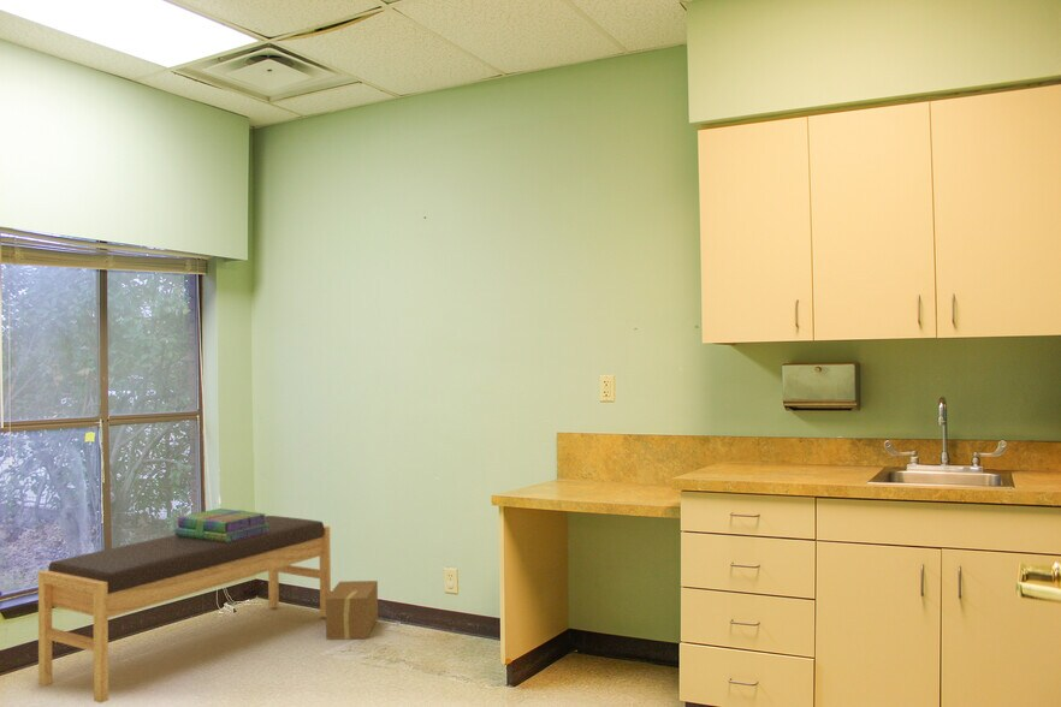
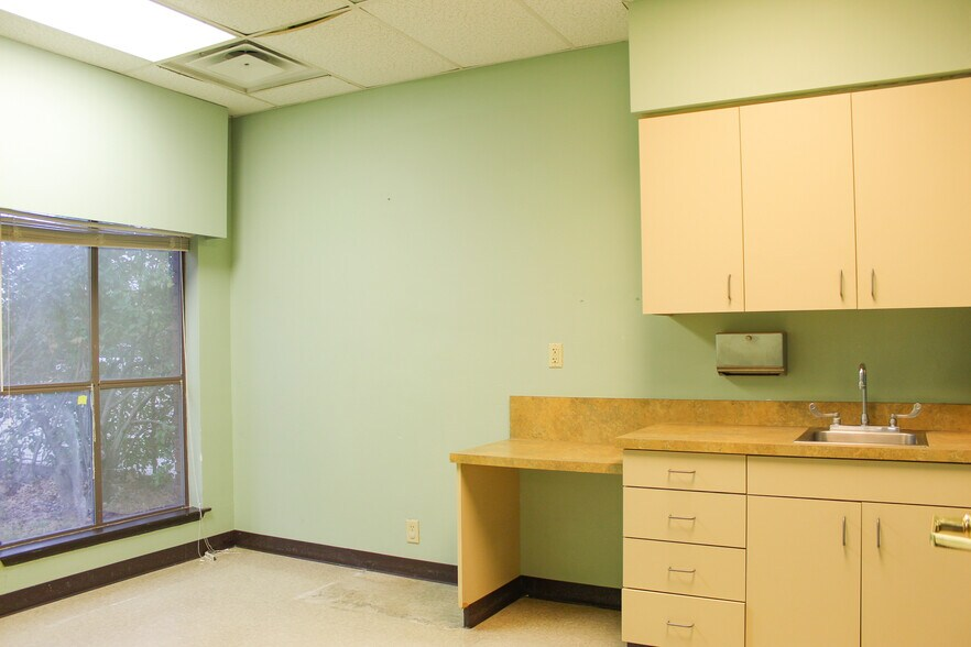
- bench (200, 590)
- stack of books (221, 524)
- cardboard box (352, 608)
